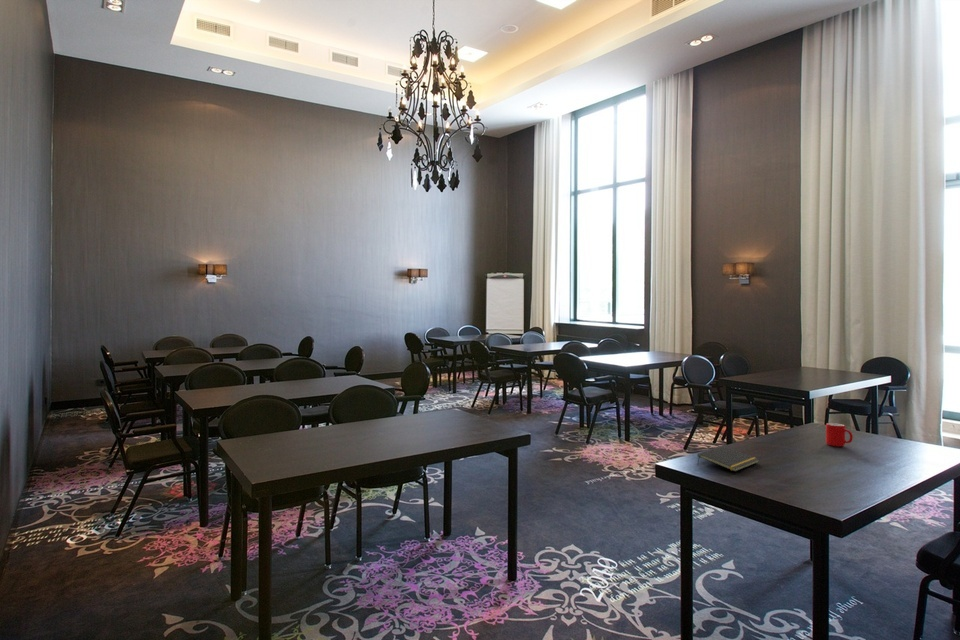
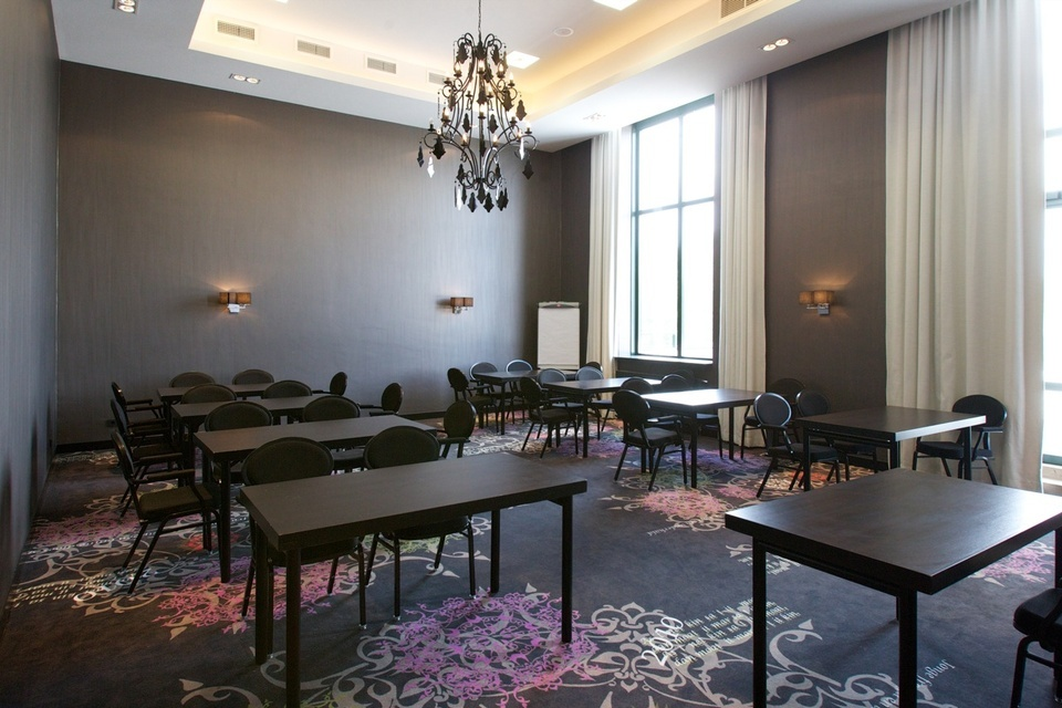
- cup (839, 435)
- notepad (728, 457)
